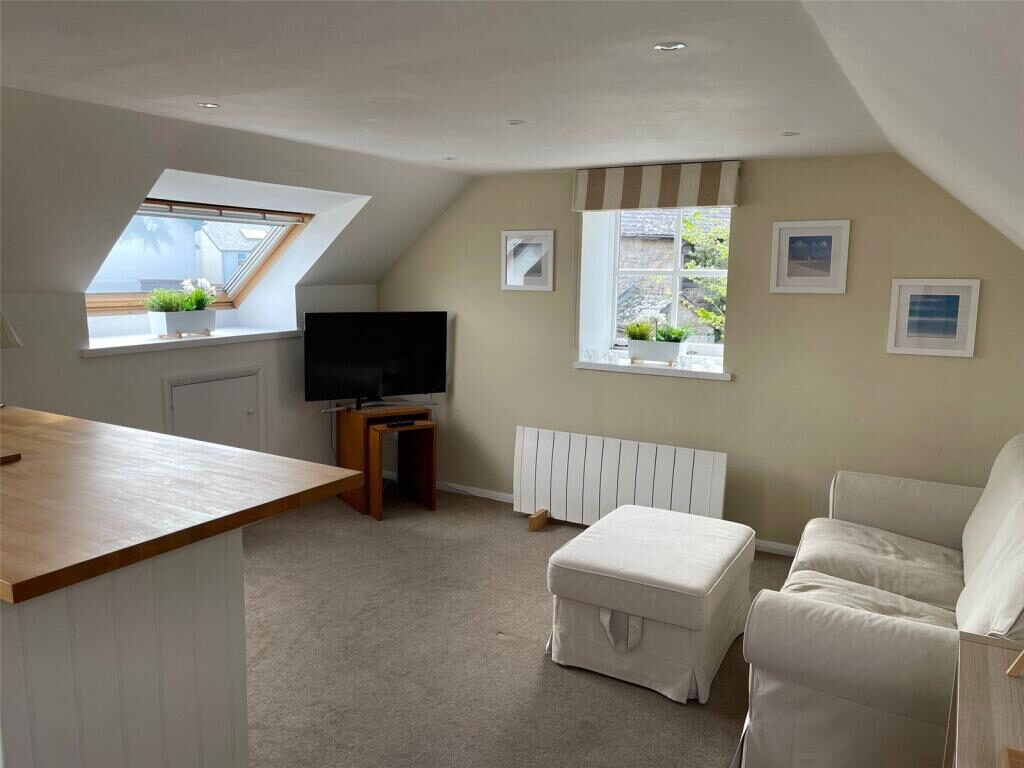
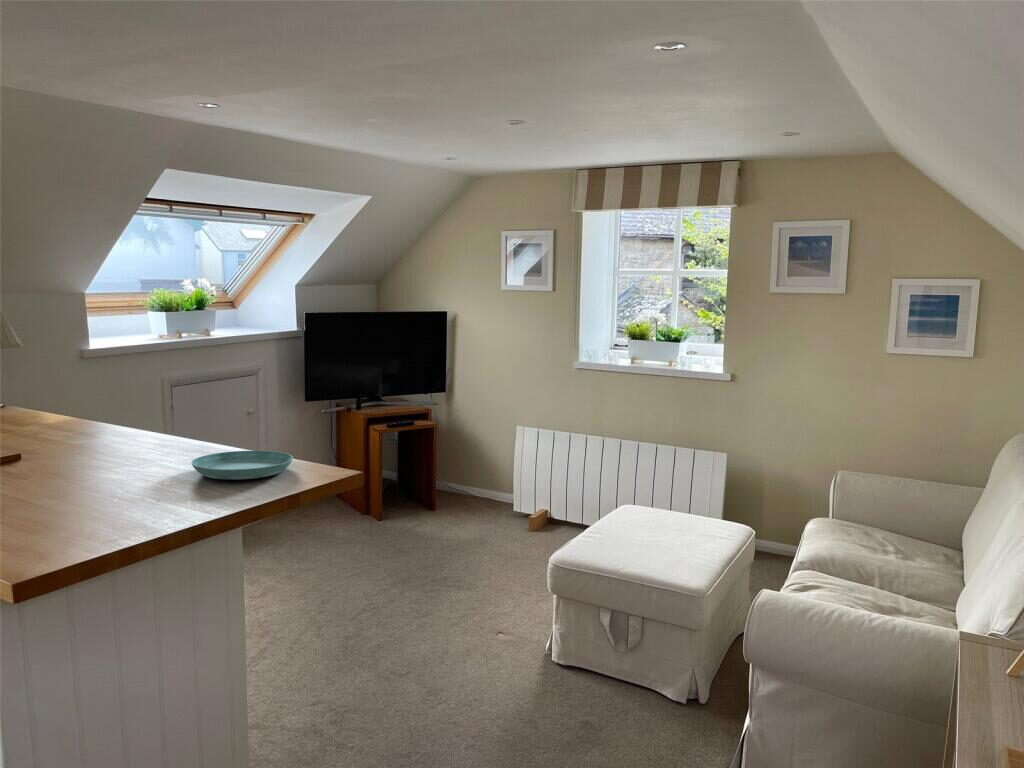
+ saucer (243, 465)
